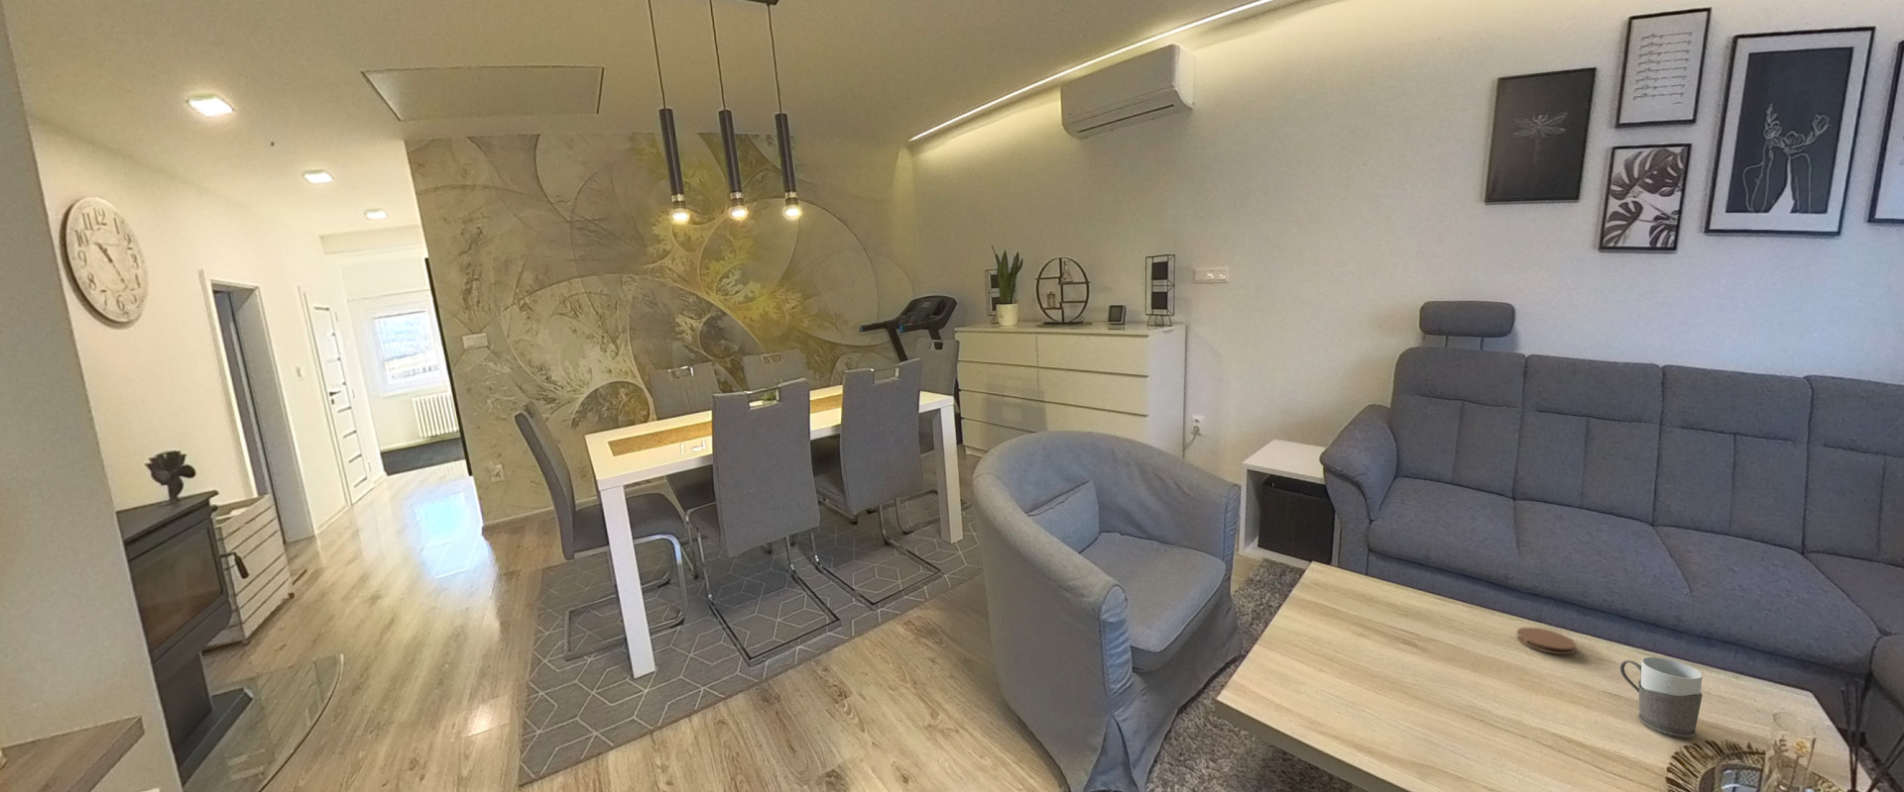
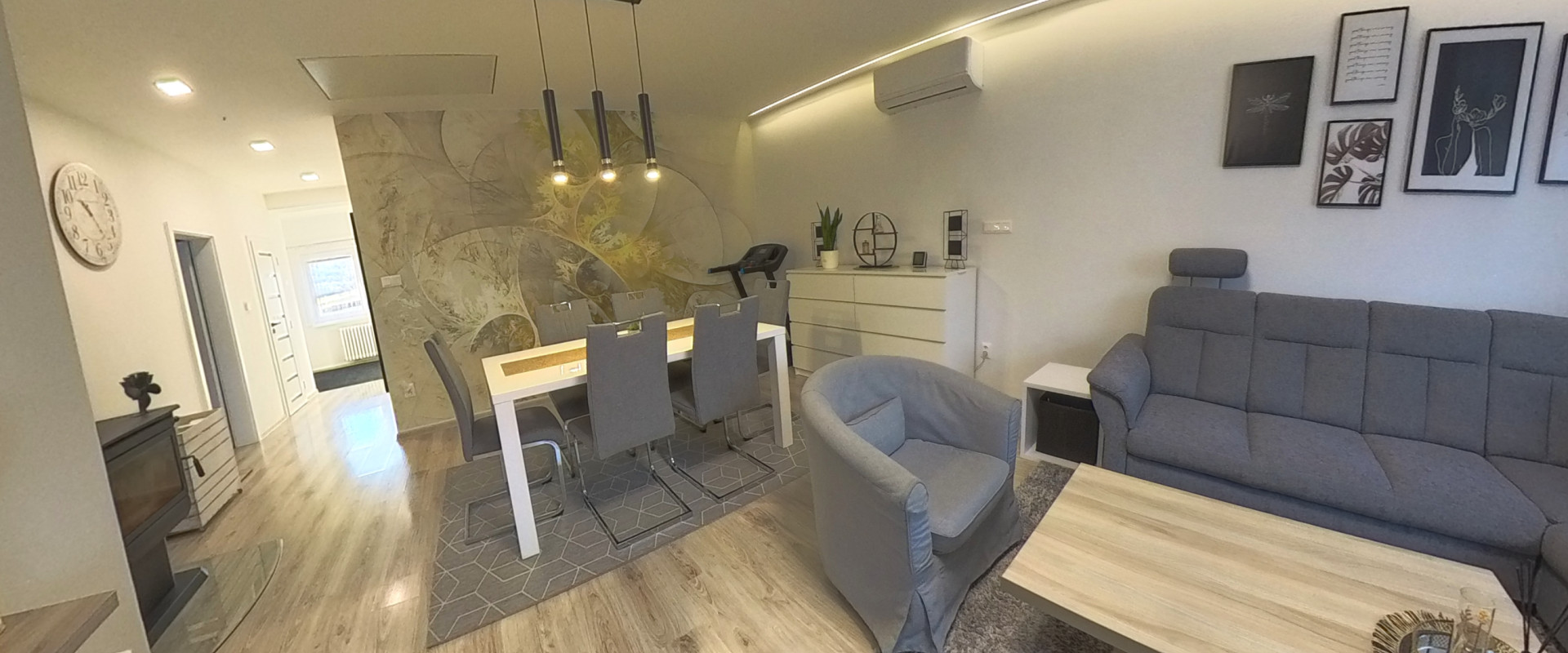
- coaster (1545, 639)
- mug (1655, 690)
